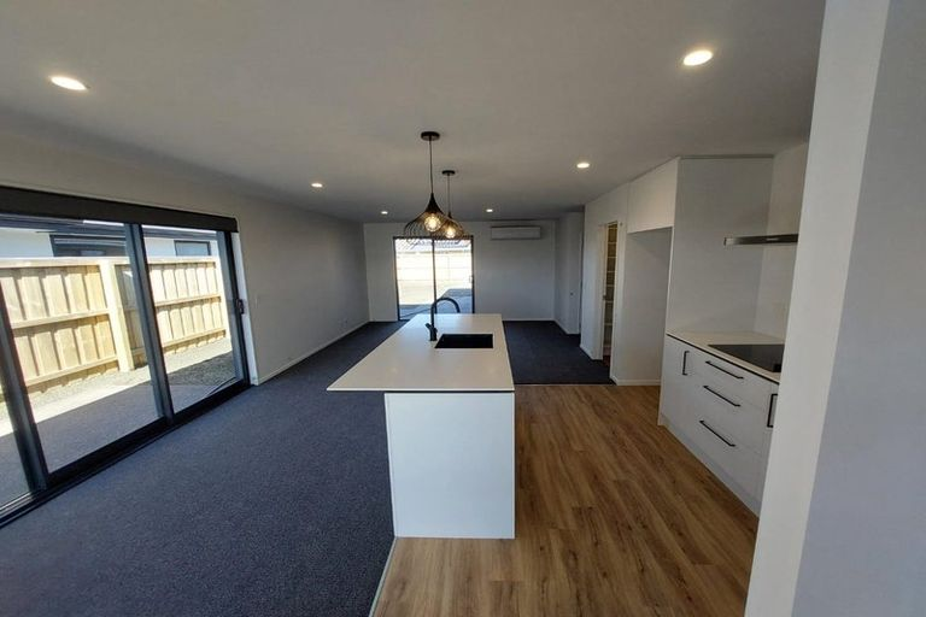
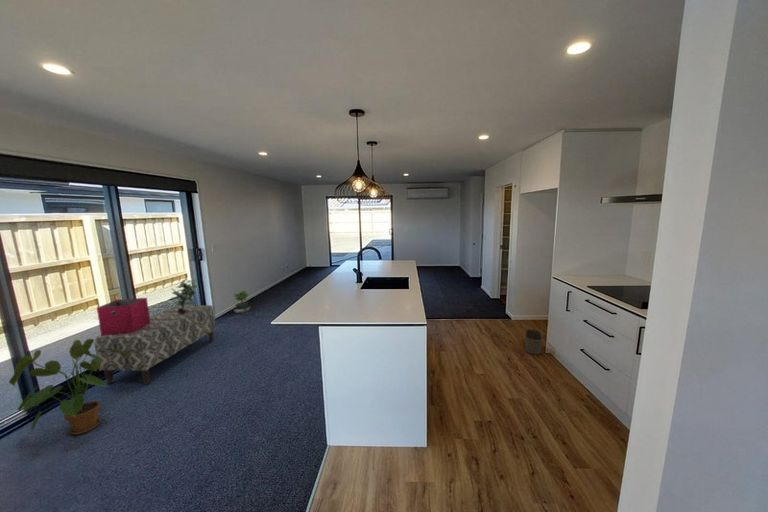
+ storage bin (125, 315)
+ house plant (77, 384)
+ potted plant (185, 295)
+ wicker basket (533, 334)
+ bench (165, 339)
+ potted plant (242, 300)
